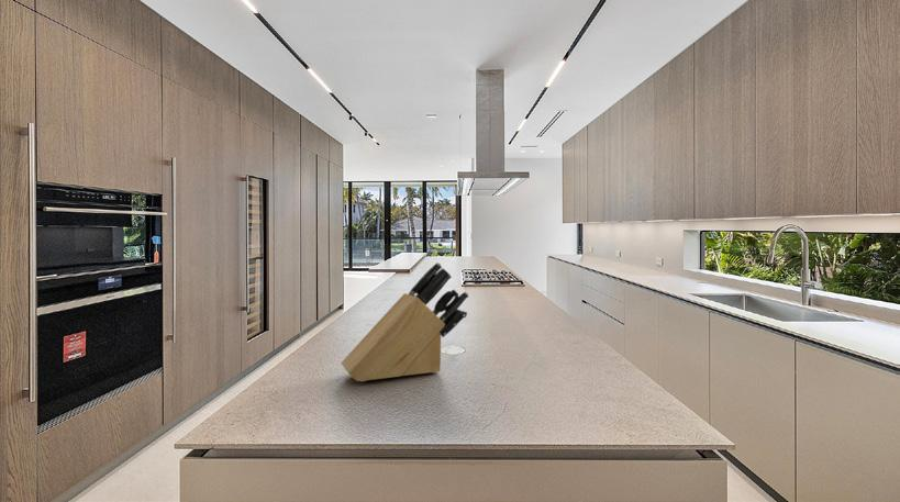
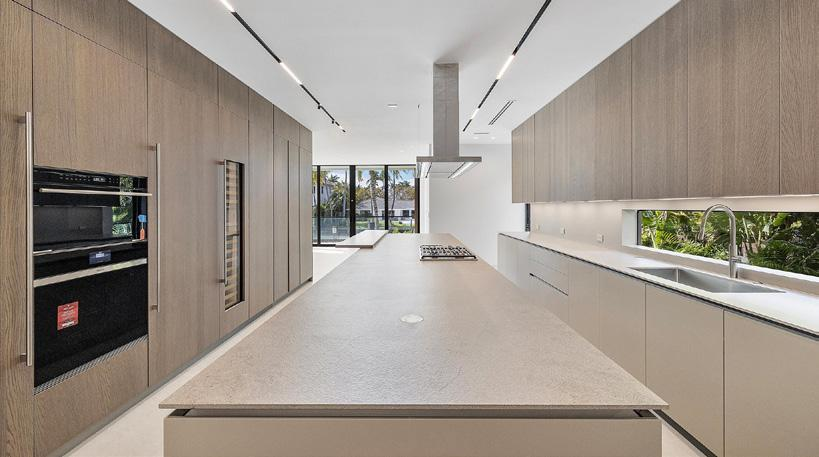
- knife block (407, 317)
